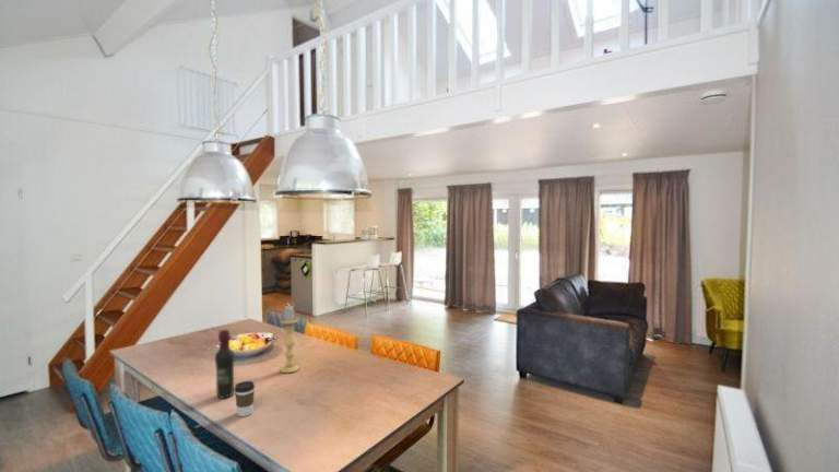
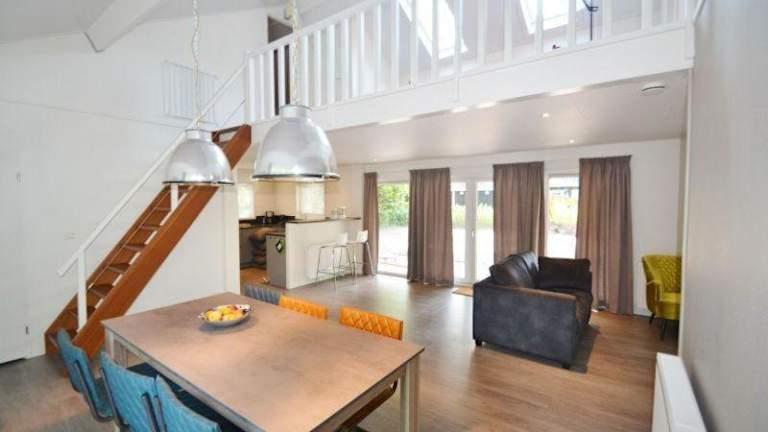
- wine bottle (224, 363)
- coffee cup (245, 399)
- candle holder (289, 337)
